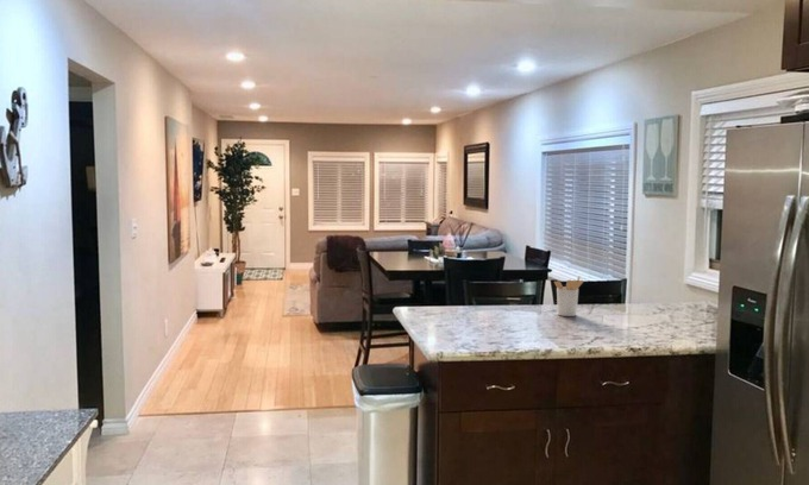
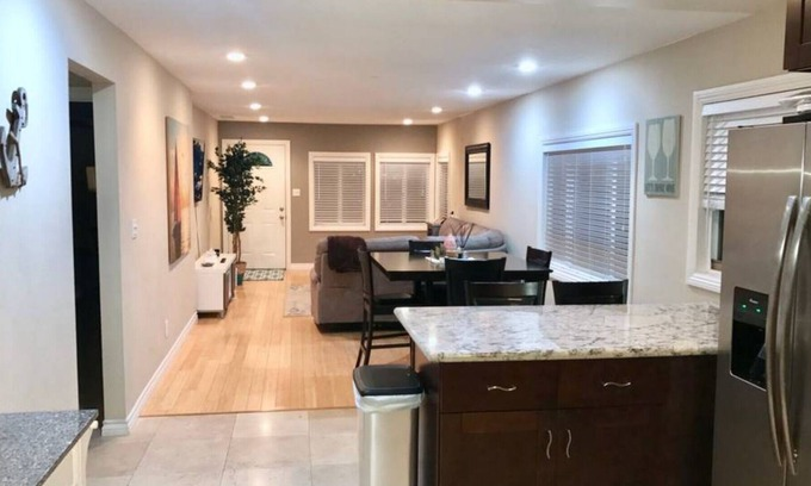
- utensil holder (569, 295)
